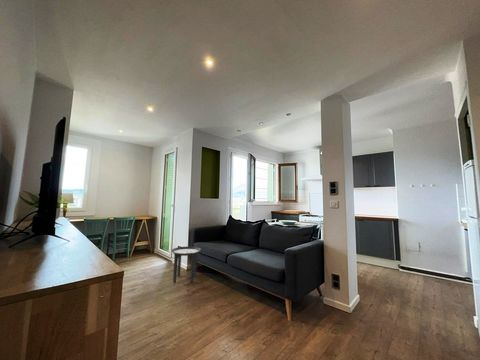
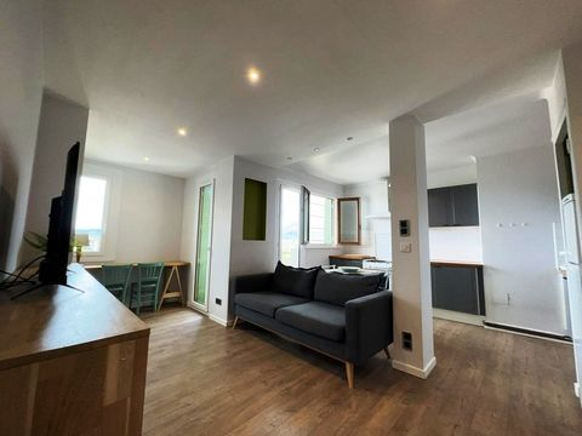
- side table (180, 264)
